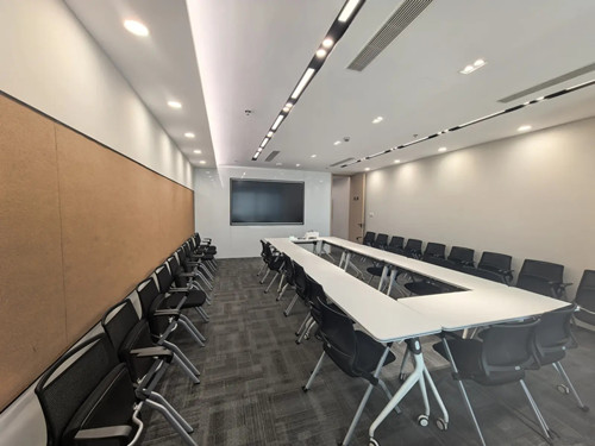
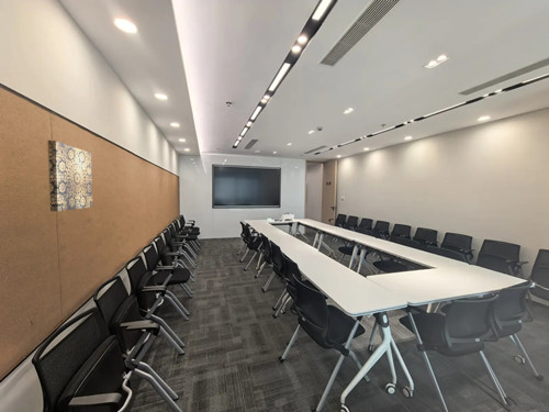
+ wall art (72, 178)
